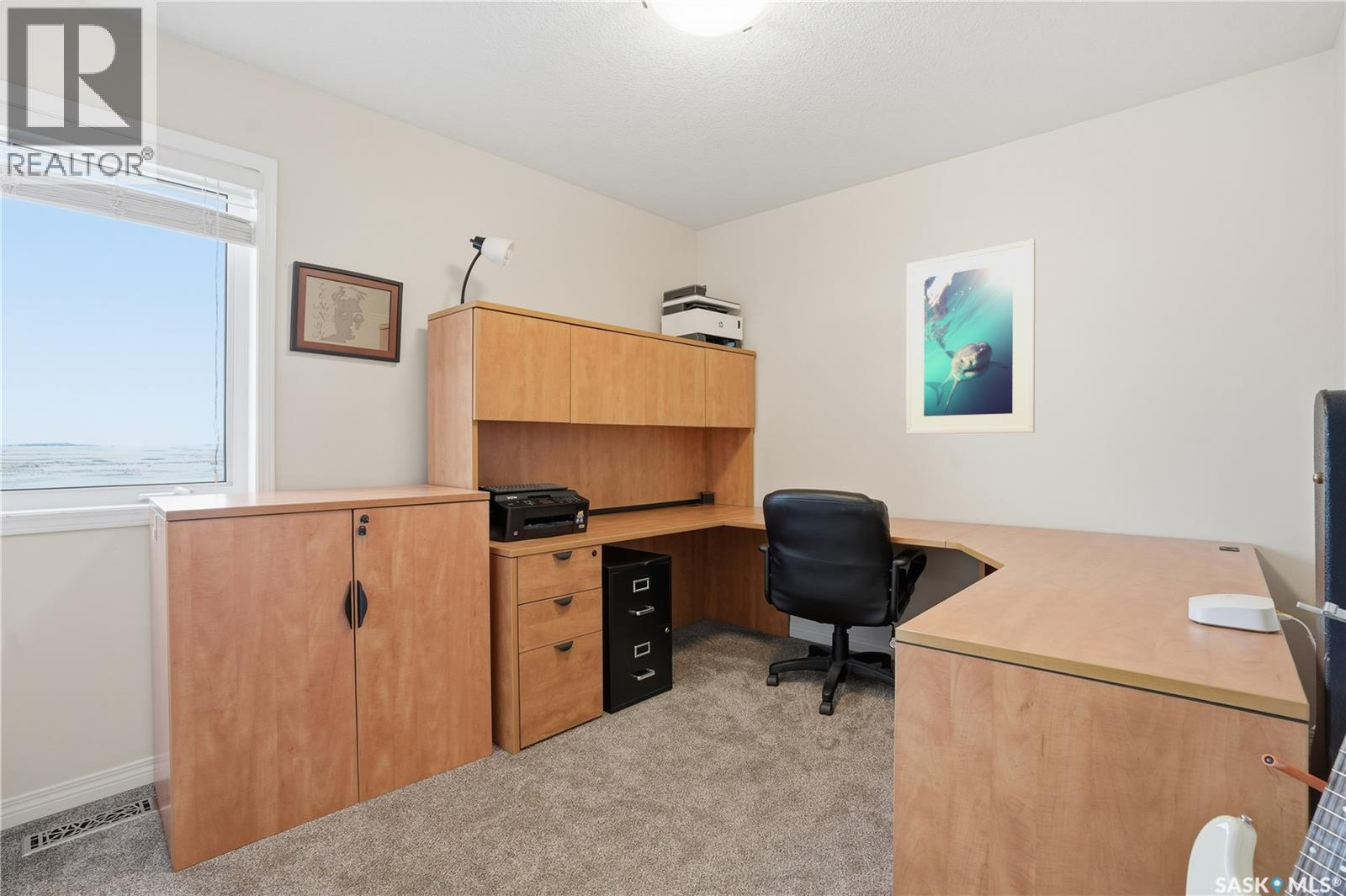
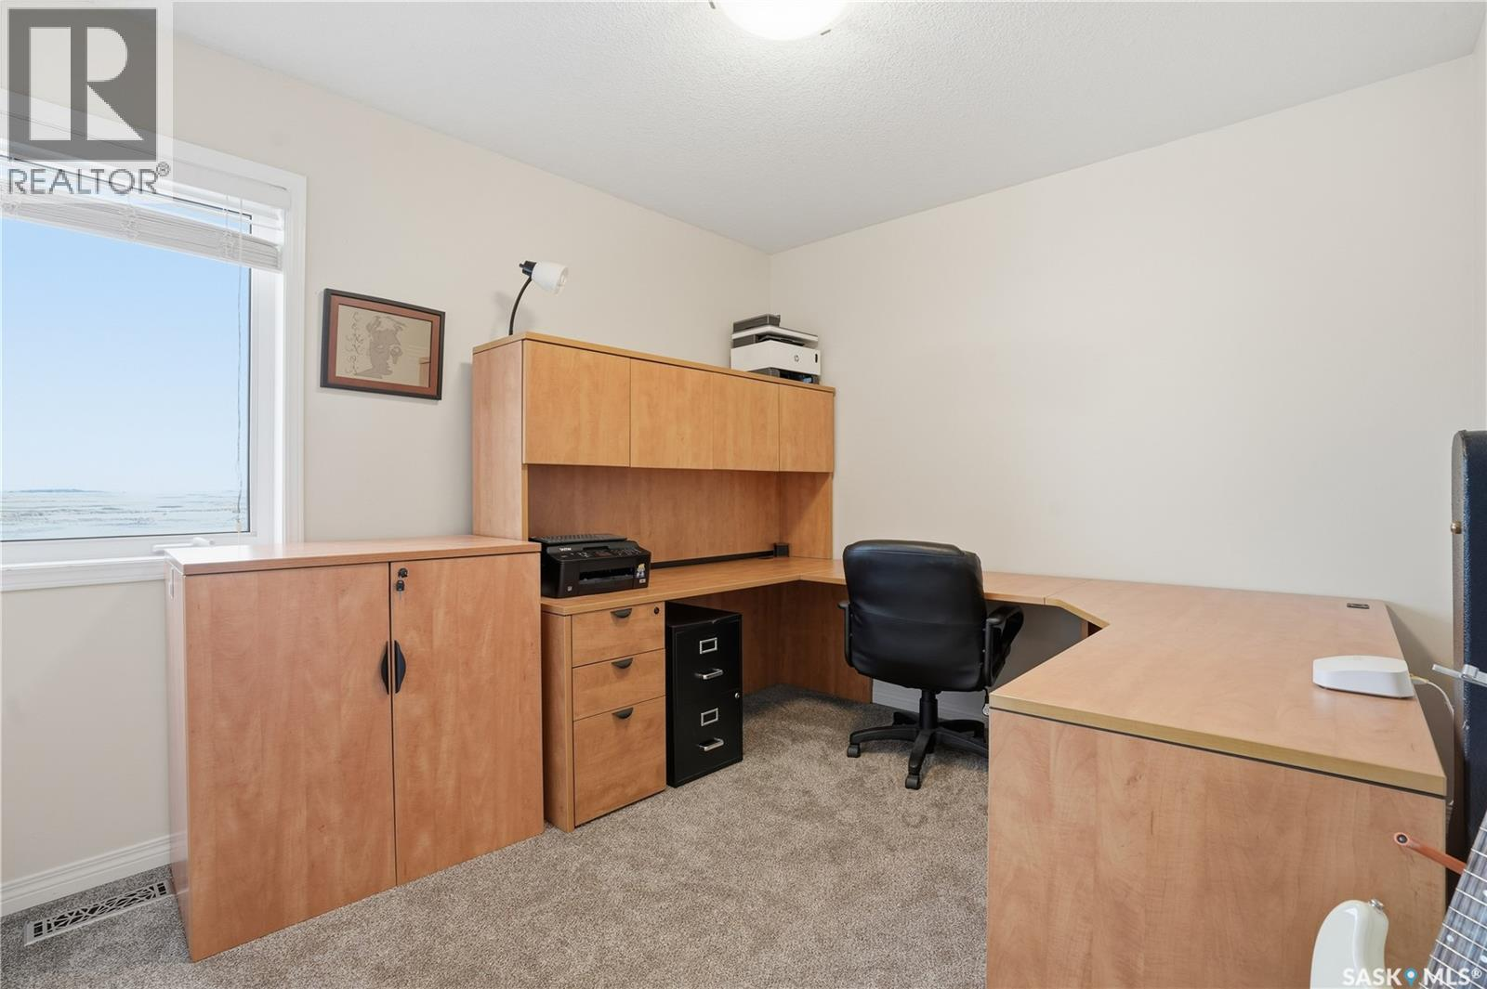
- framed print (967, 342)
